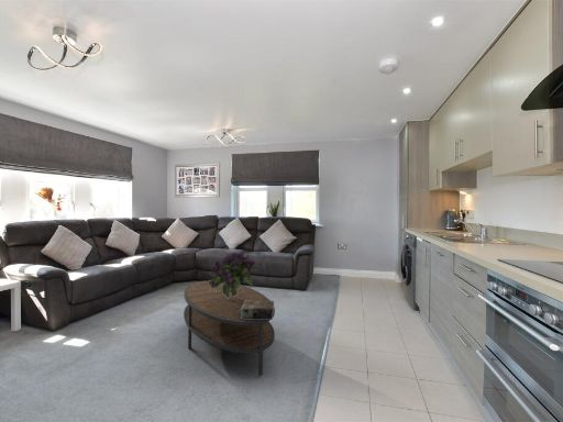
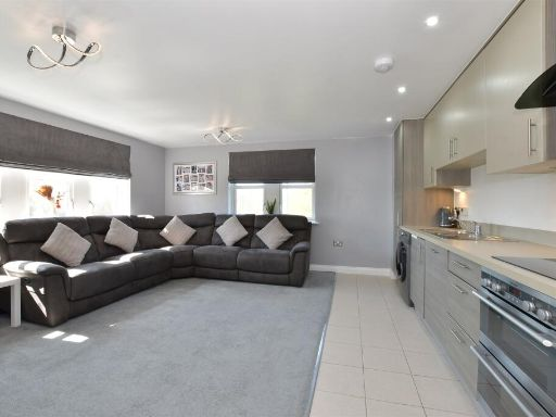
- bouquet (233, 275)
- decorative box (257, 309)
- coffee table (224, 316)
